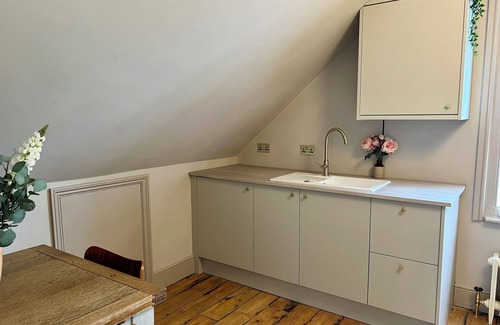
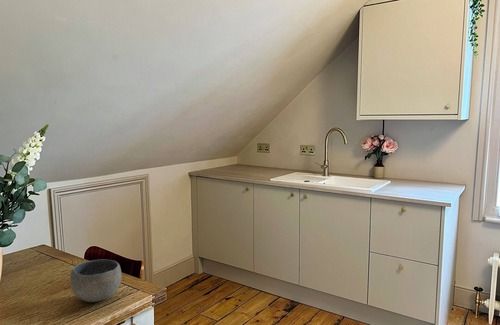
+ bowl (96, 282)
